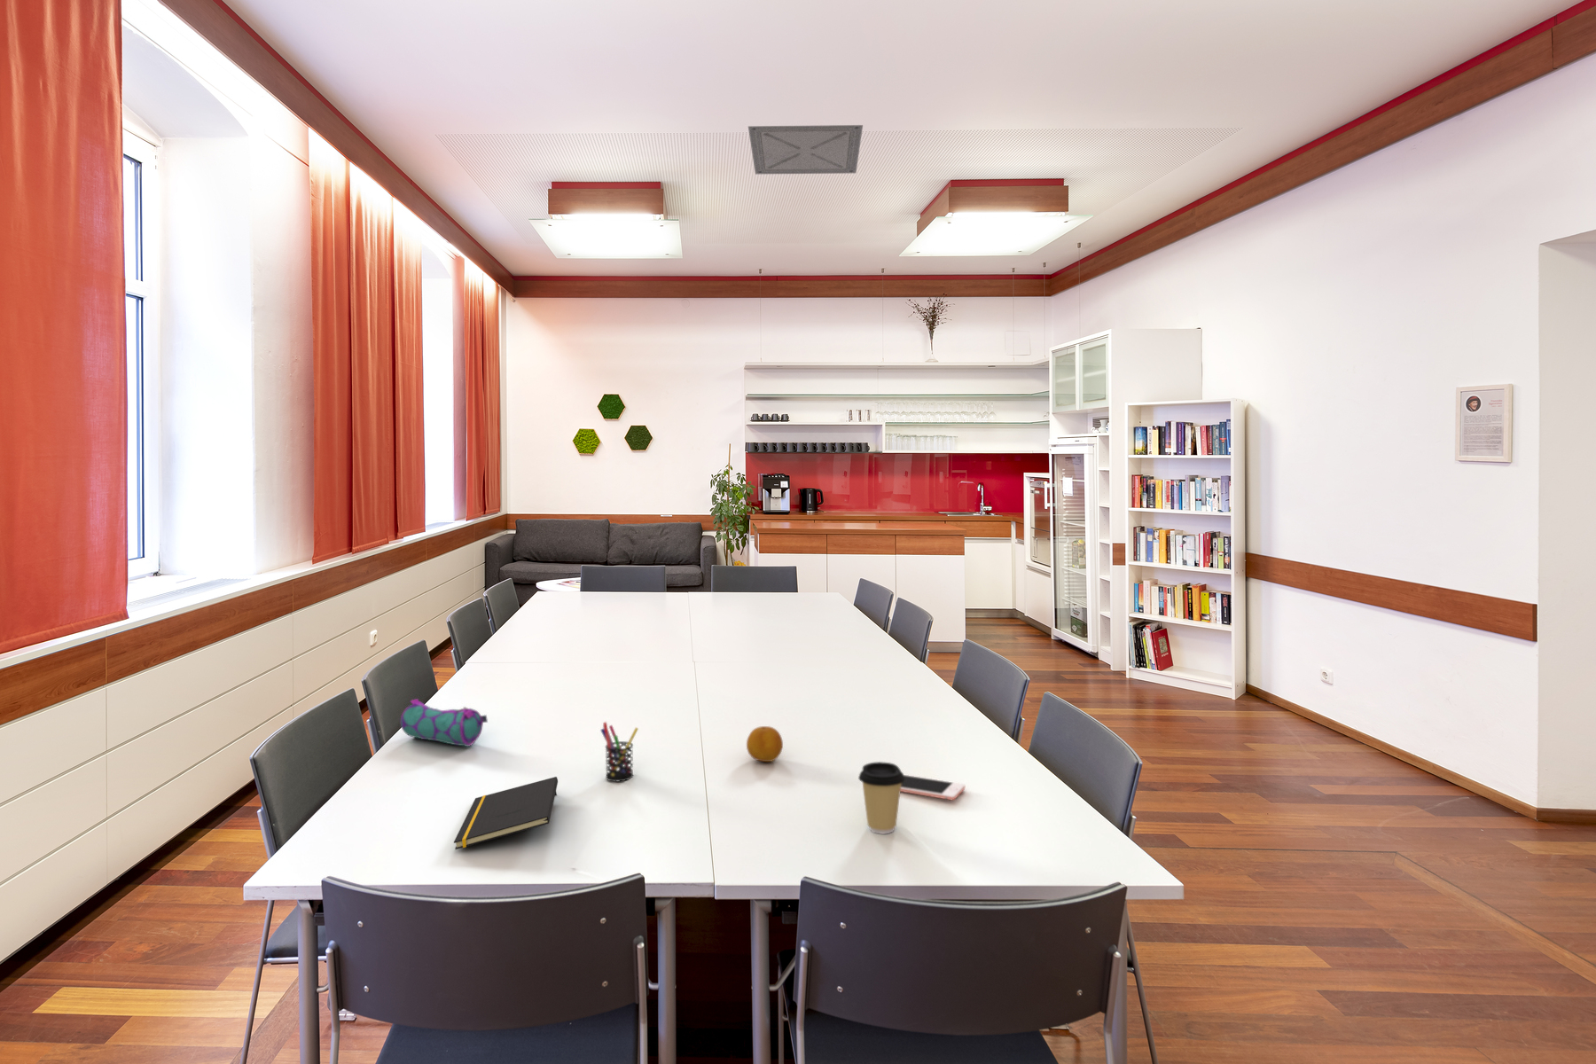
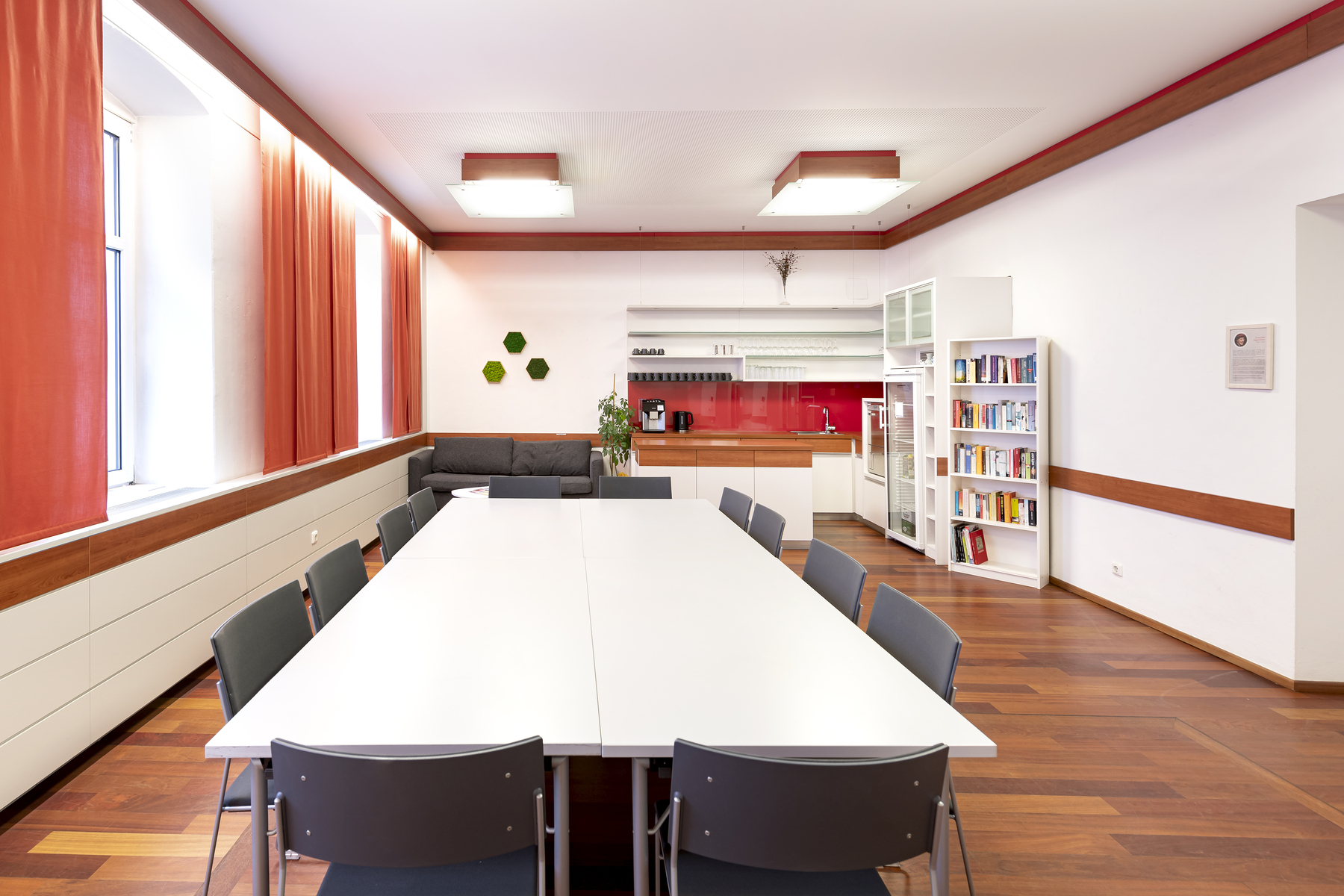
- cell phone (919, 786)
- coffee cup (881, 798)
- pencil case (443, 722)
- notepad (509, 810)
- pen holder (618, 750)
- ceiling vent (805, 151)
- fruit (765, 743)
